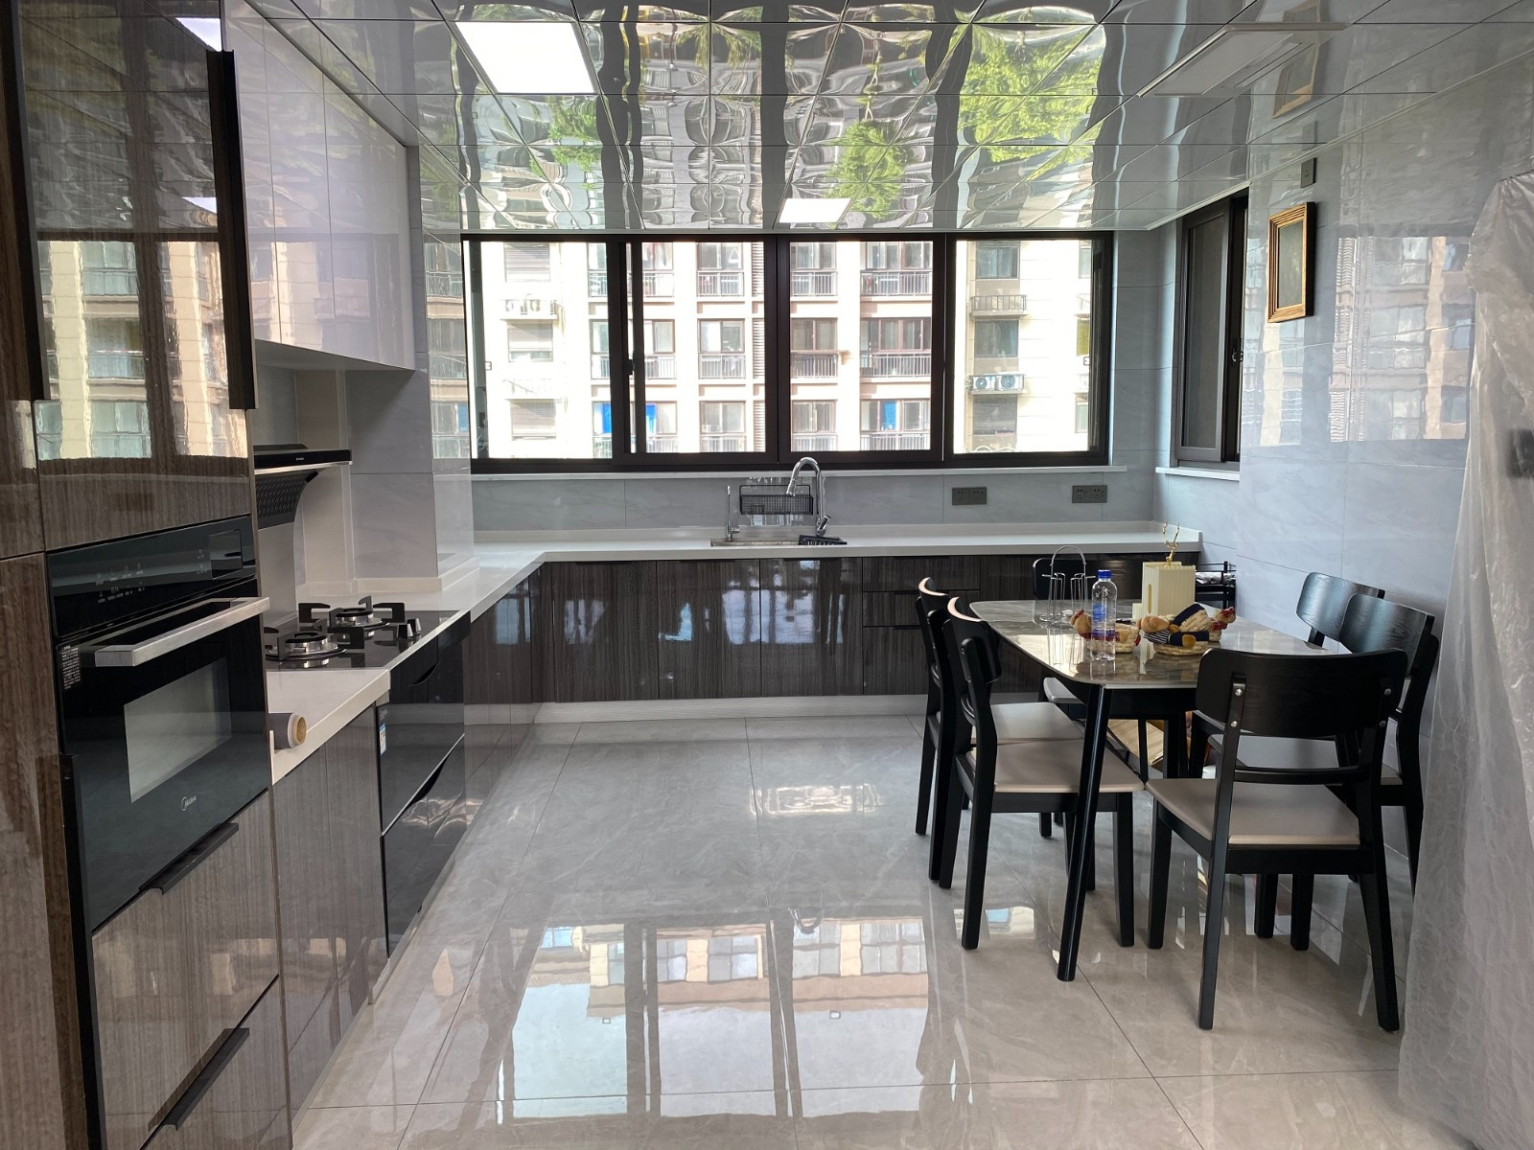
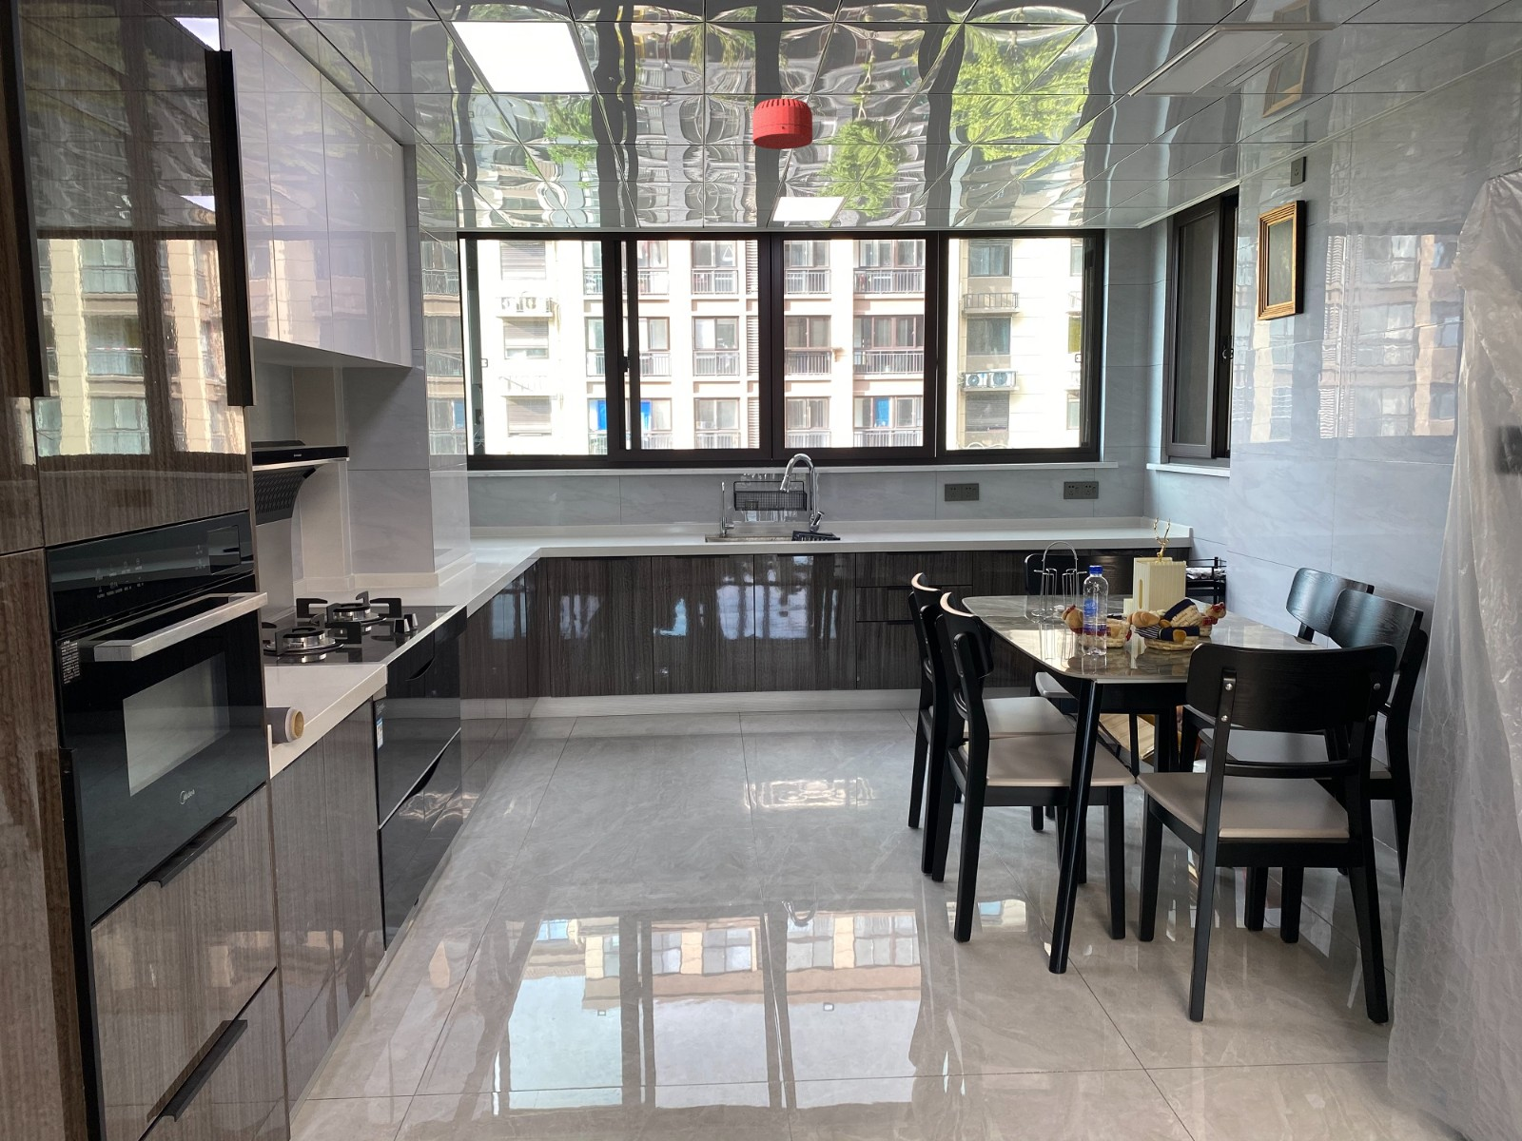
+ smoke detector (781, 122)
